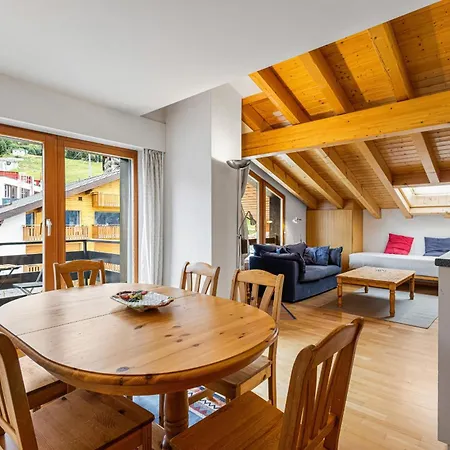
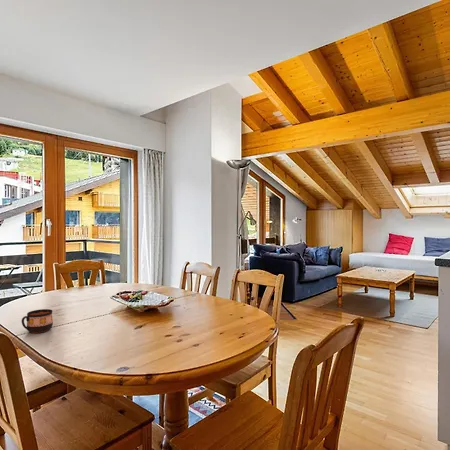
+ cup (38, 321)
